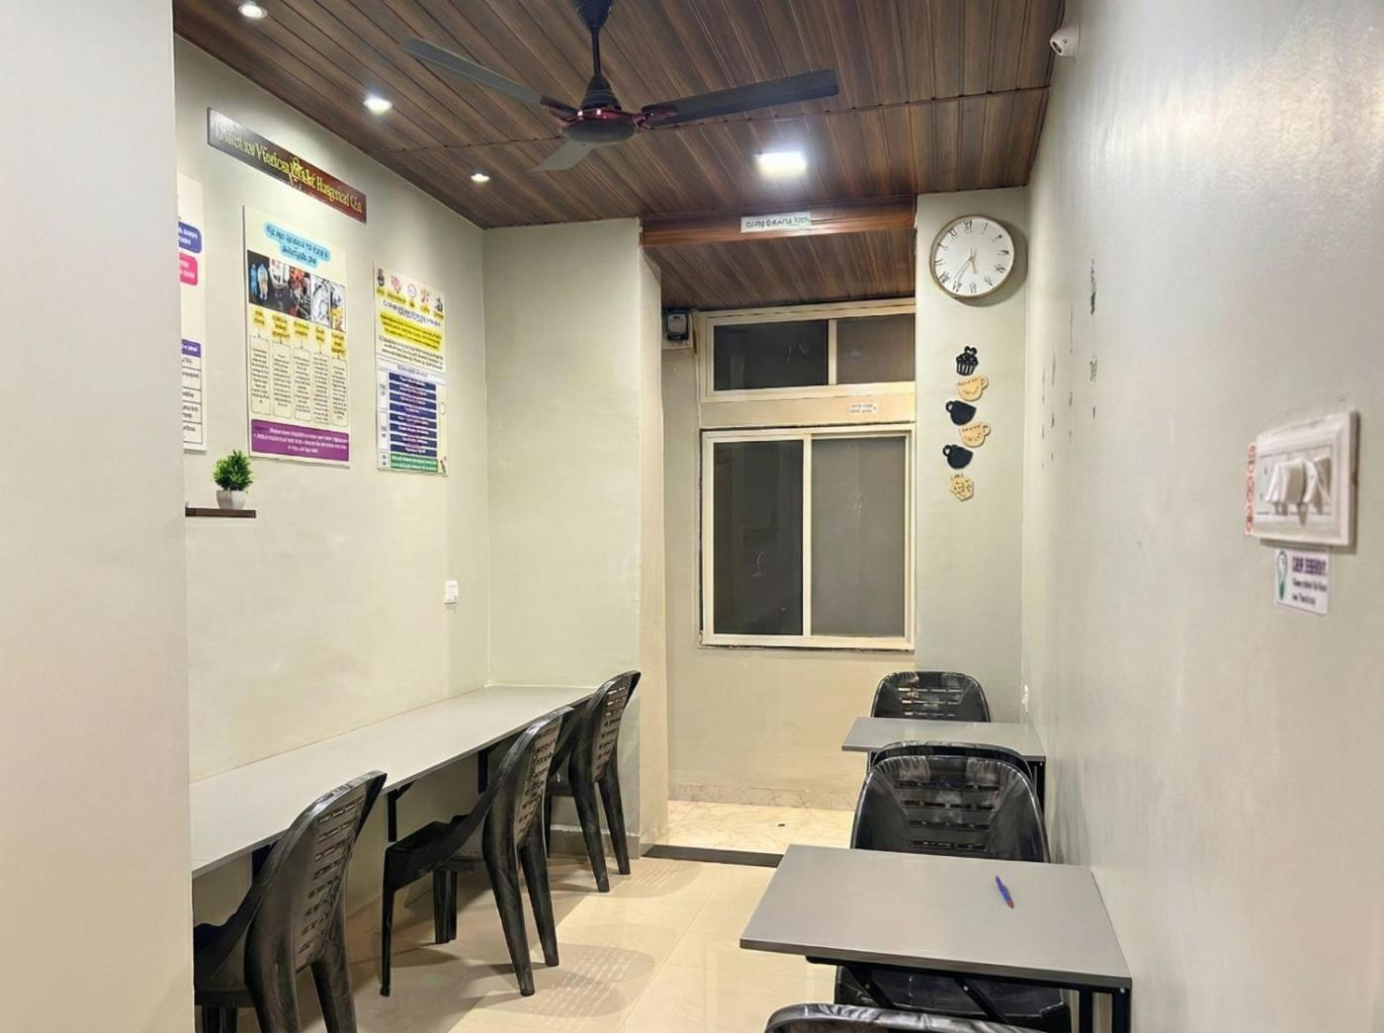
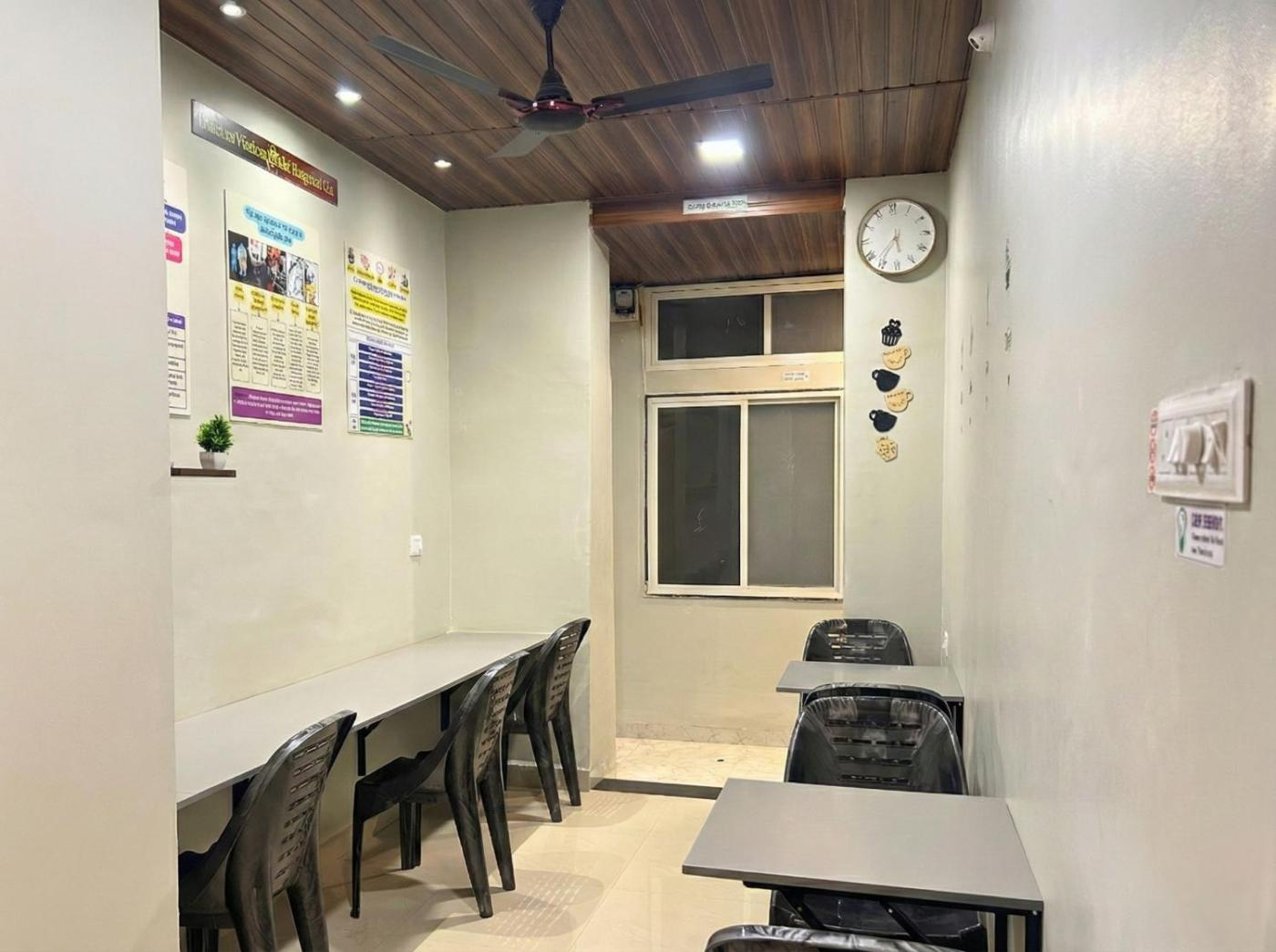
- pen (1003, 891)
